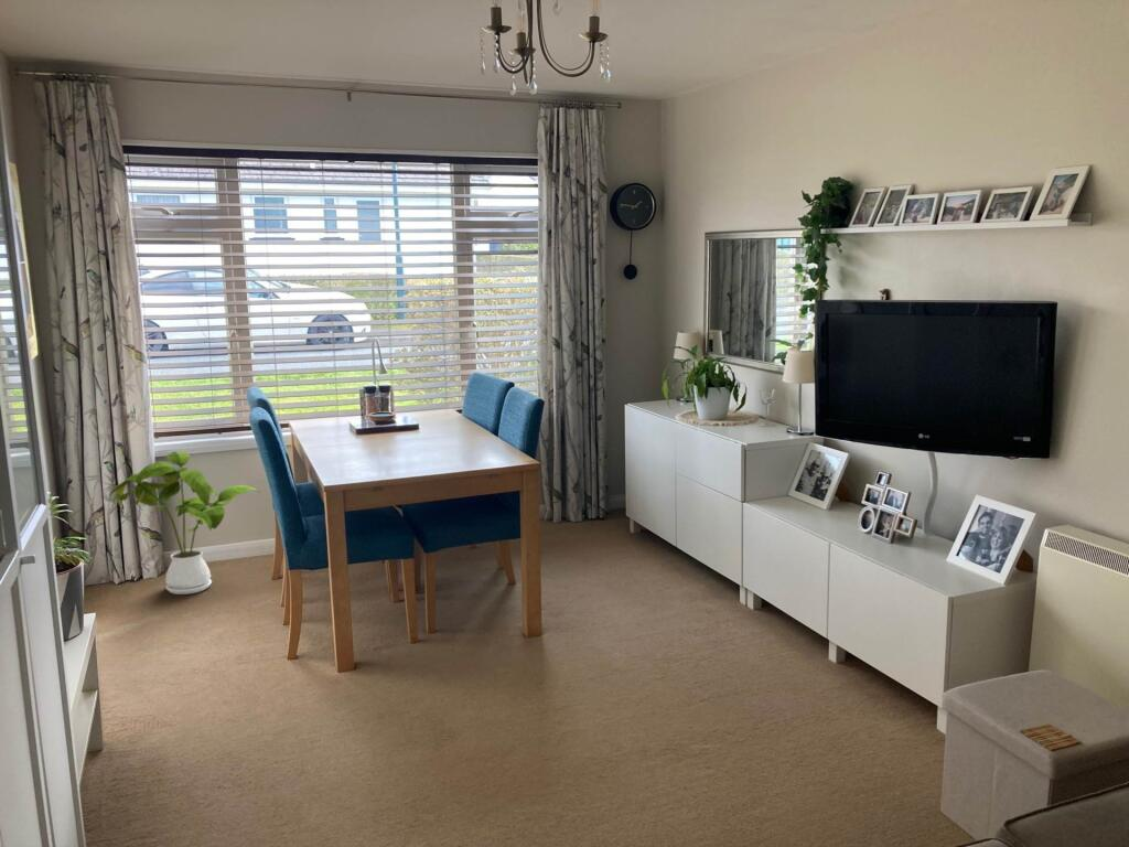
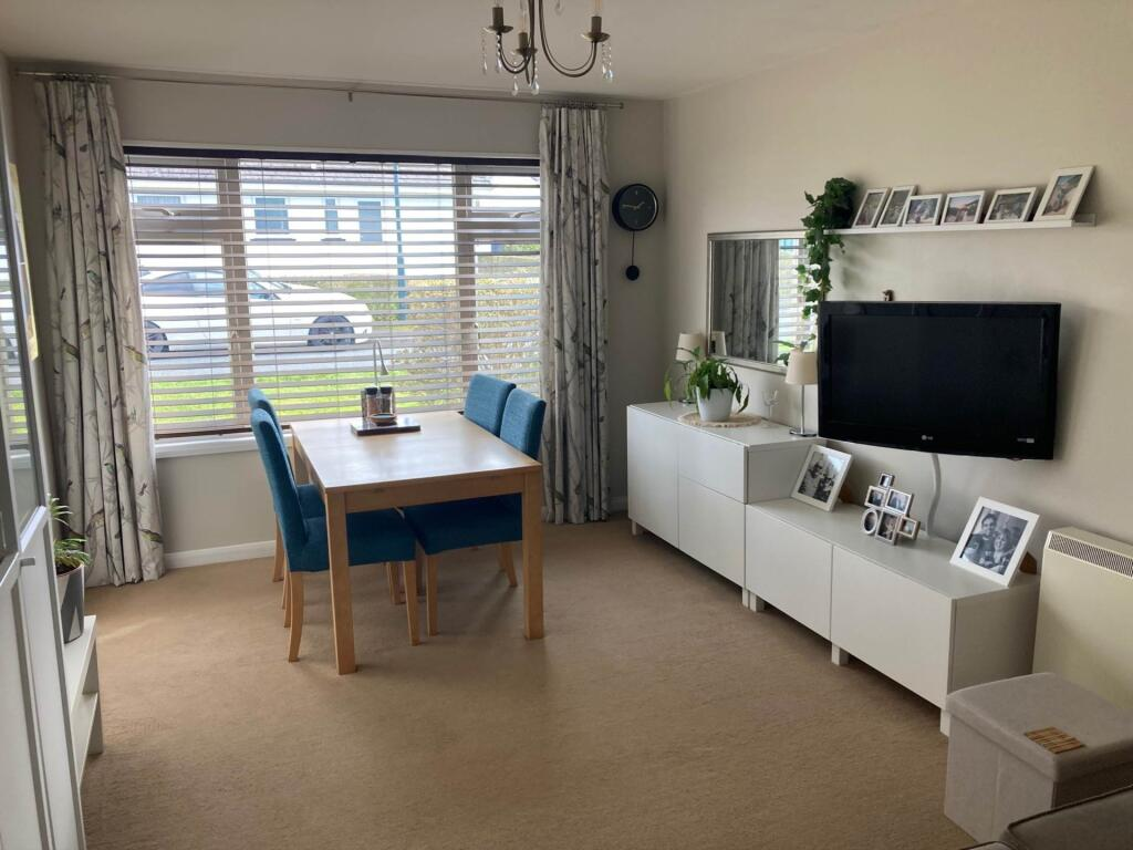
- house plant (184, 523)
